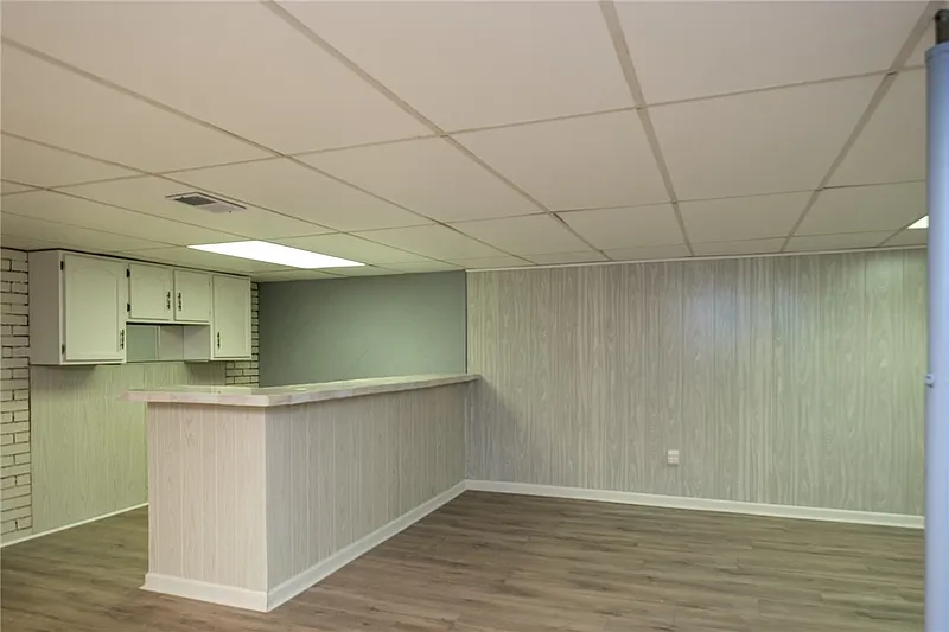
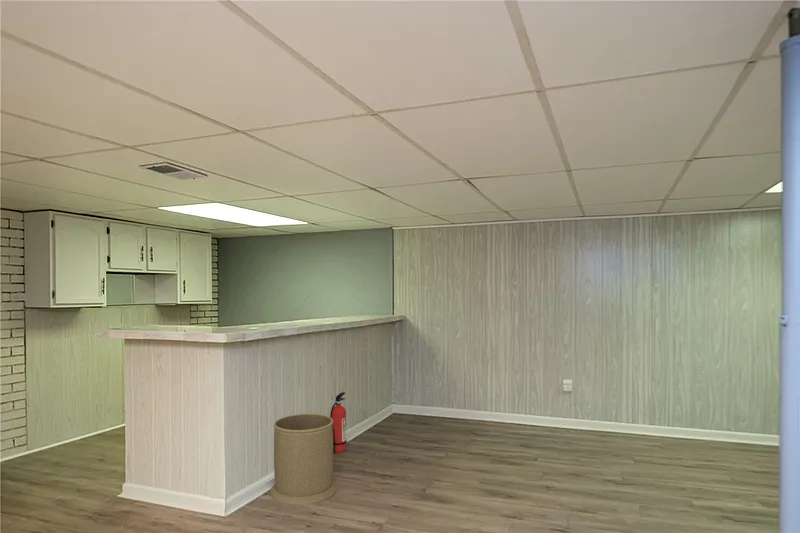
+ fire extinguisher (337, 423)
+ trash can (303, 455)
